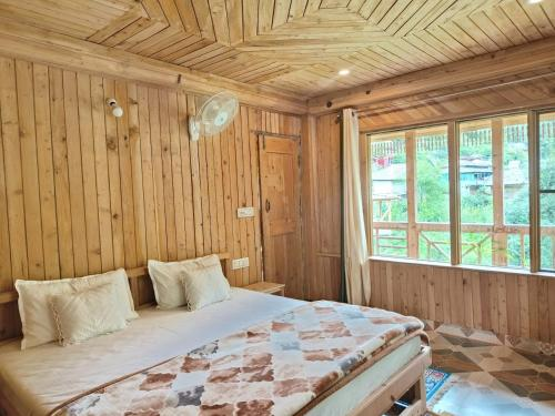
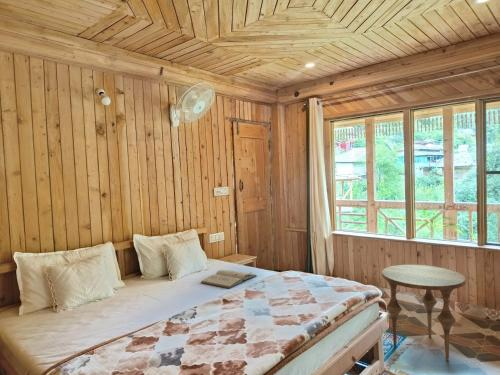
+ book (229, 276)
+ side table (426, 309)
